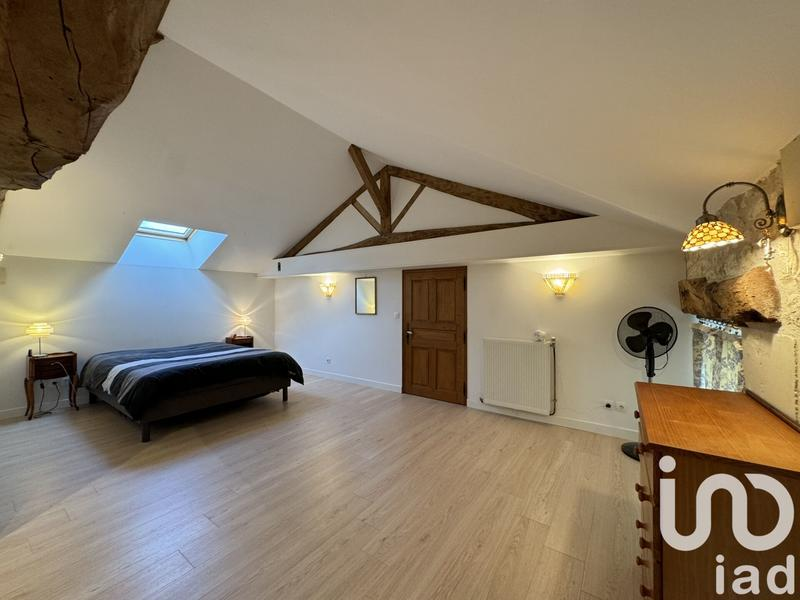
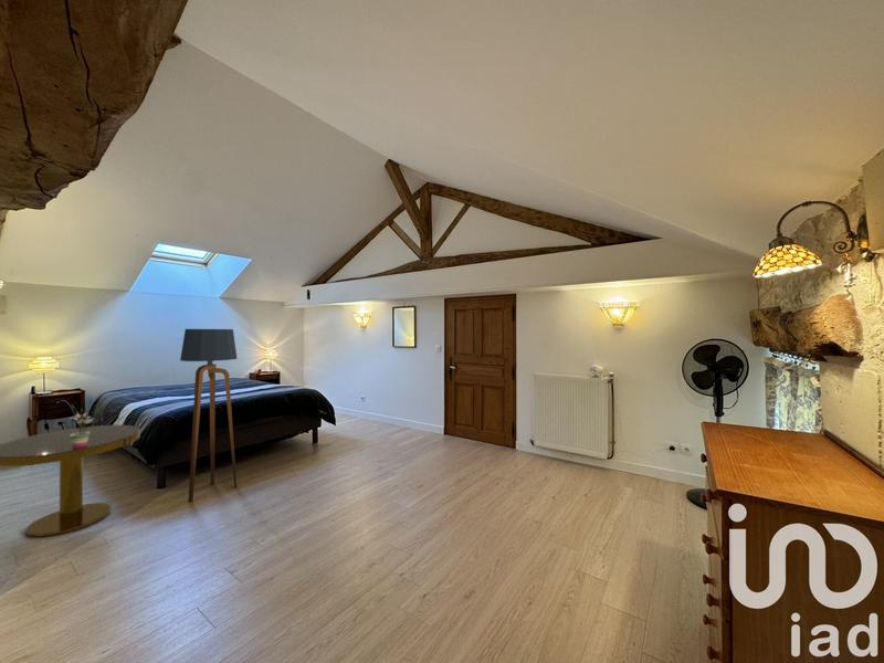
+ side table (71, 480)
+ floor lamp (210, 410)
+ potted plant (84, 422)
